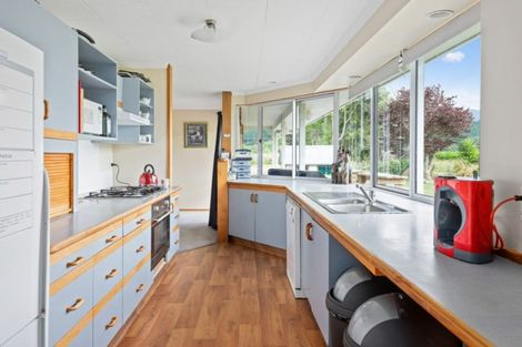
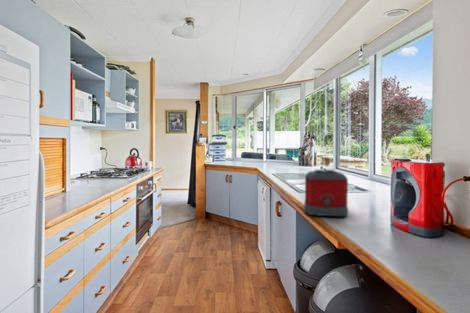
+ toaster (324, 190)
